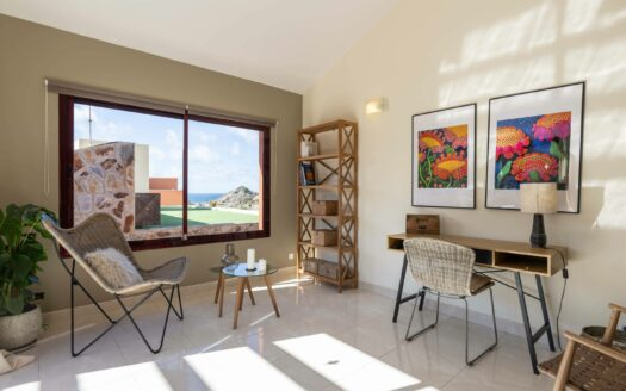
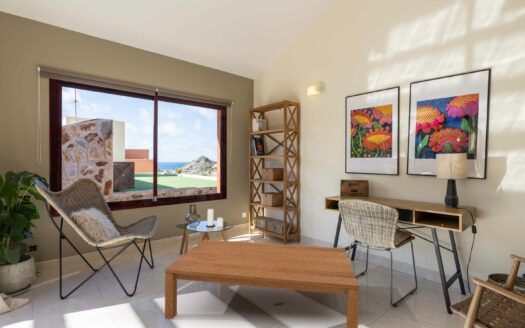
+ coffee table (264, 279)
